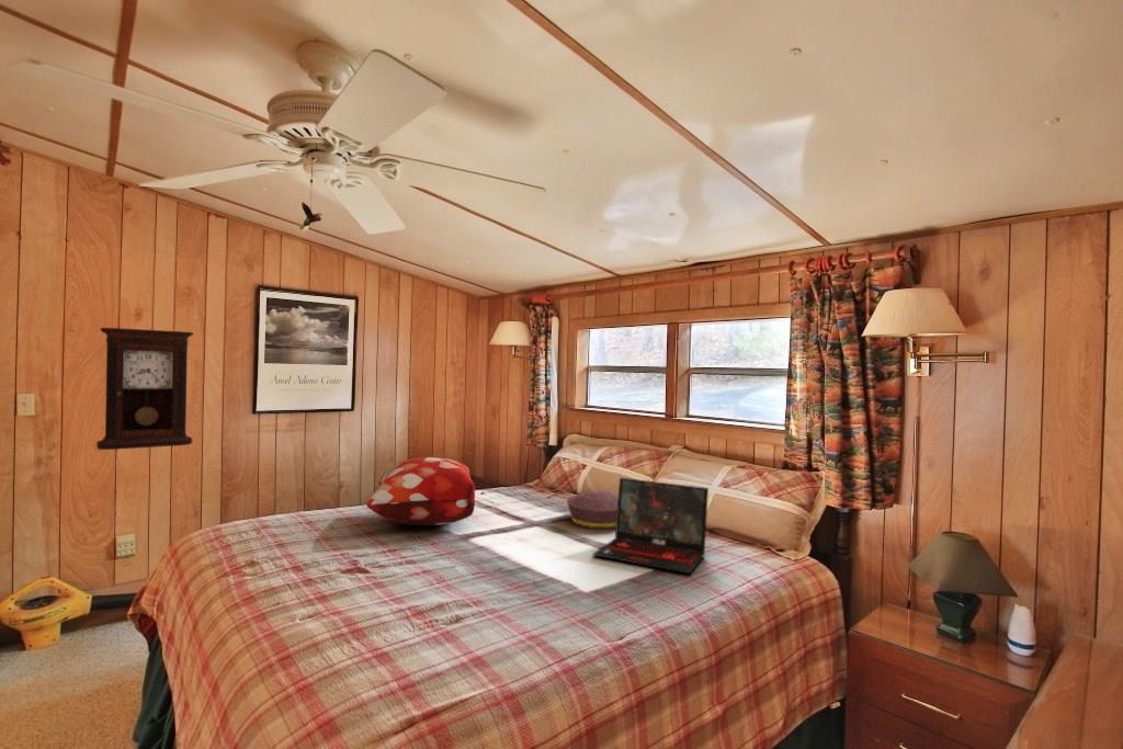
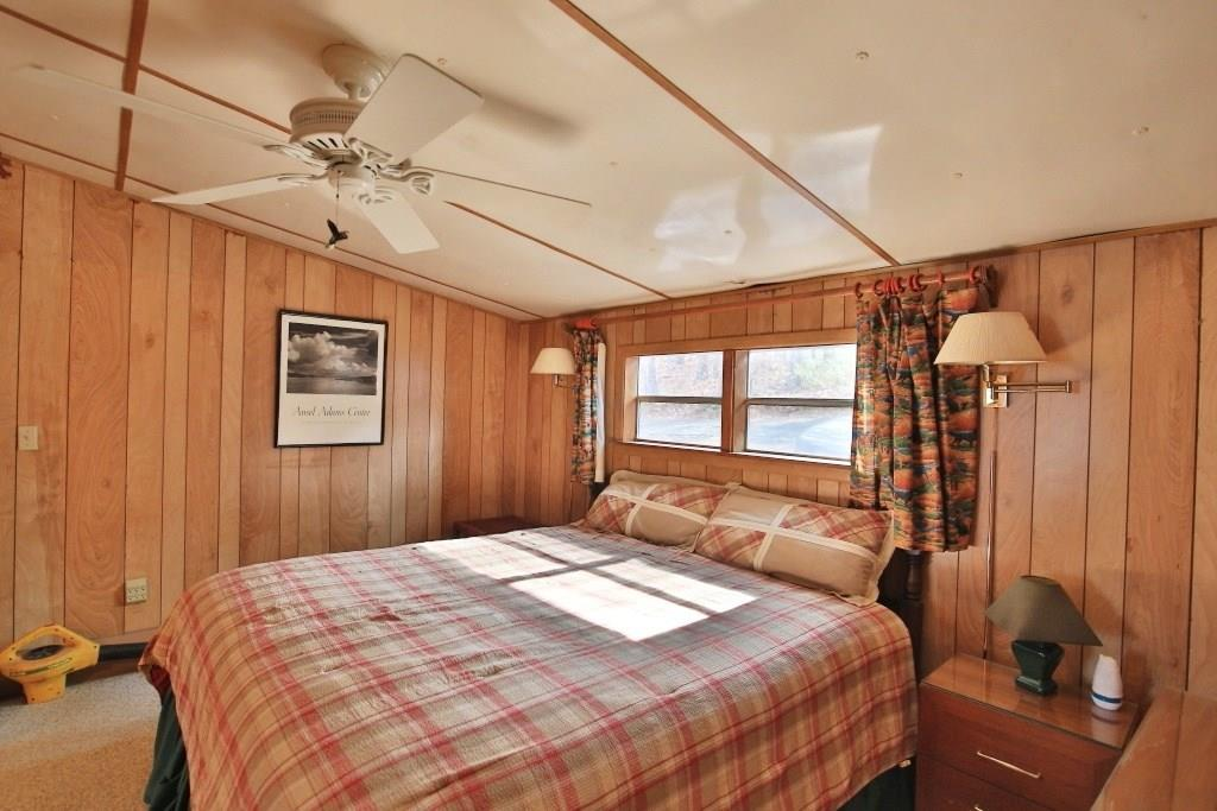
- cushion (599, 506)
- decorative pillow (423, 490)
- laptop (651, 521)
- pendulum clock (147, 387)
